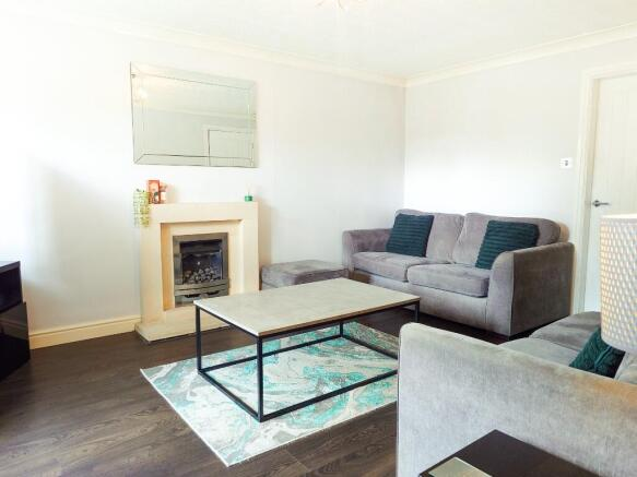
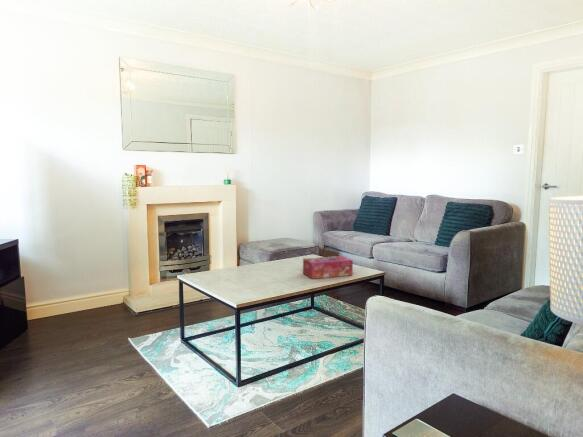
+ tissue box (327, 266)
